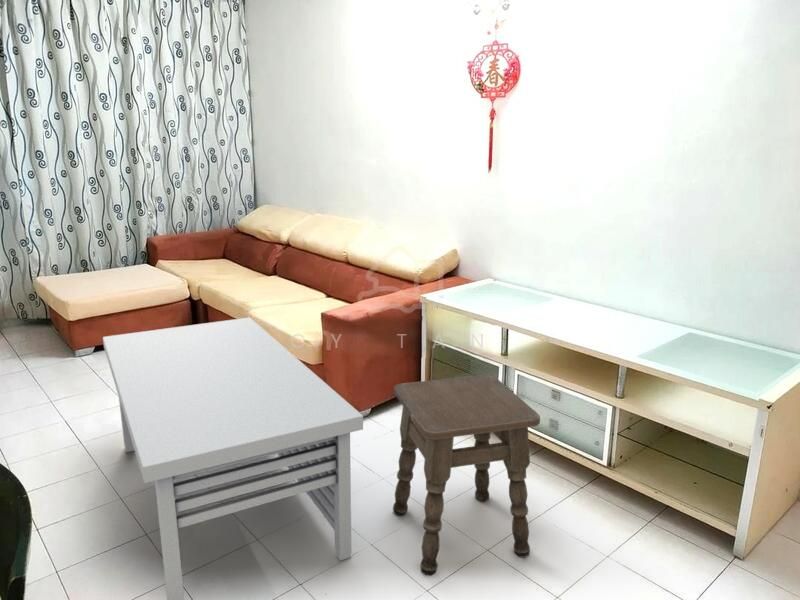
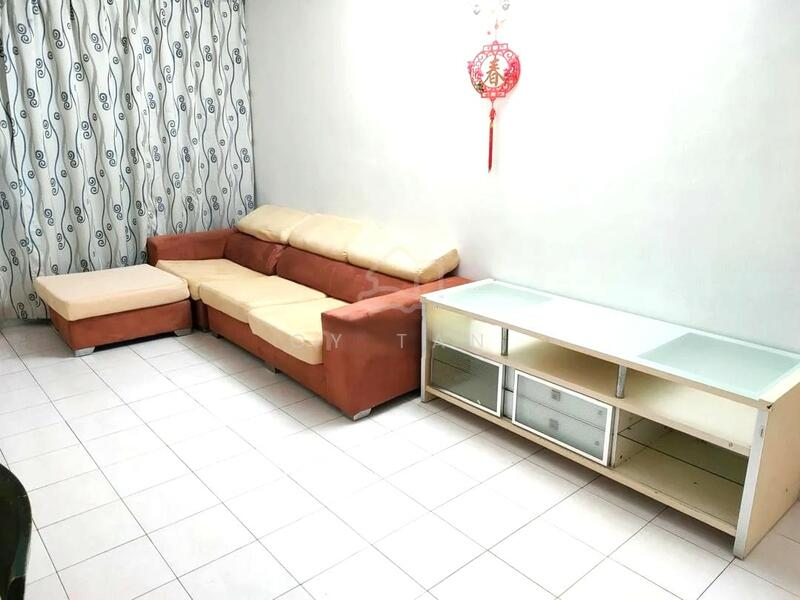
- side table (459, 466)
- coffee table (217, 435)
